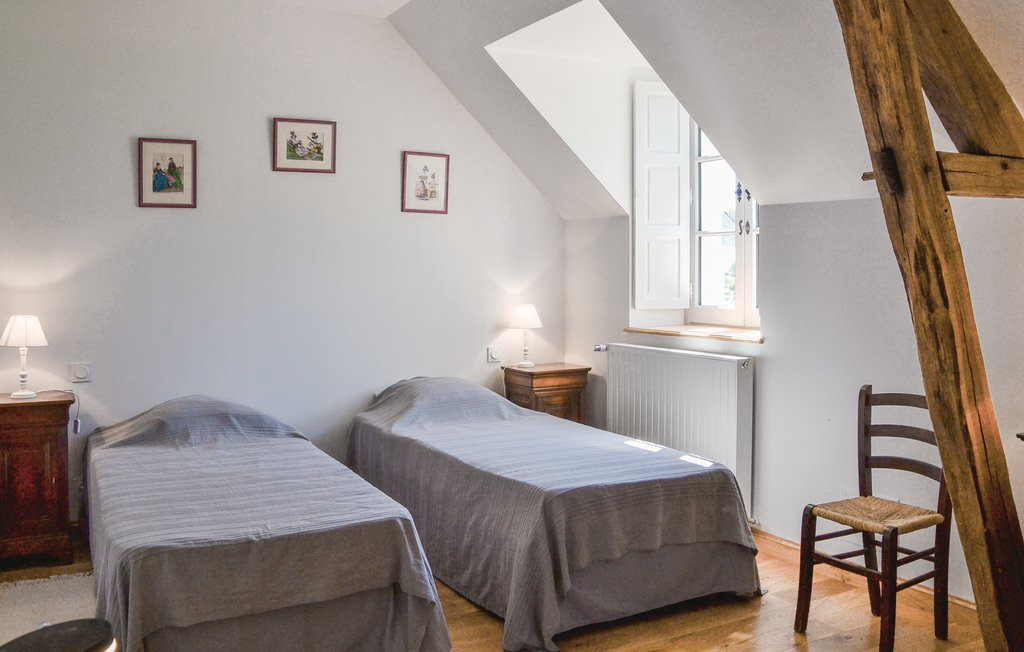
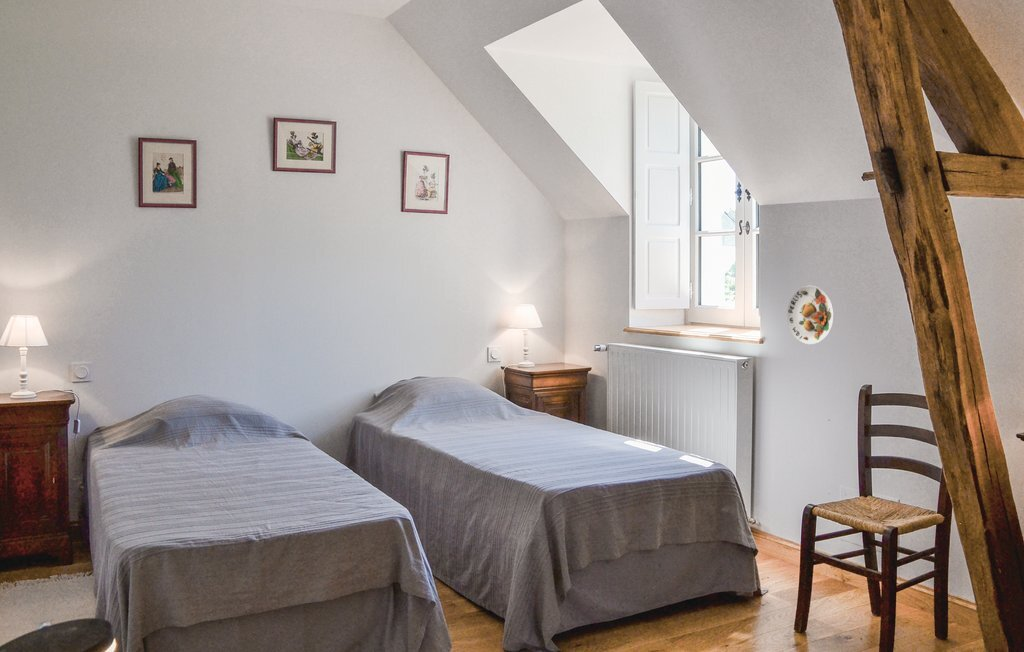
+ decorative plate (810, 314)
